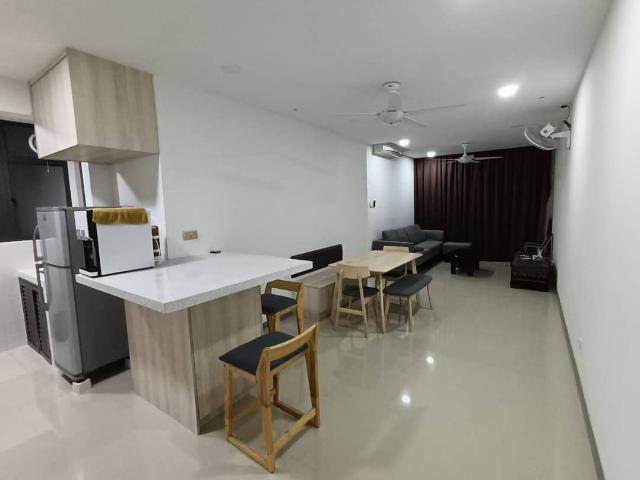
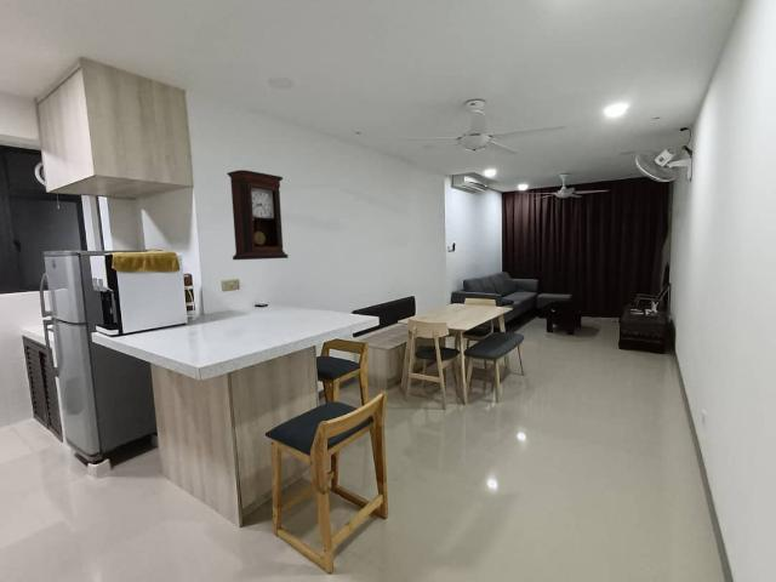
+ pendulum clock (261, 217)
